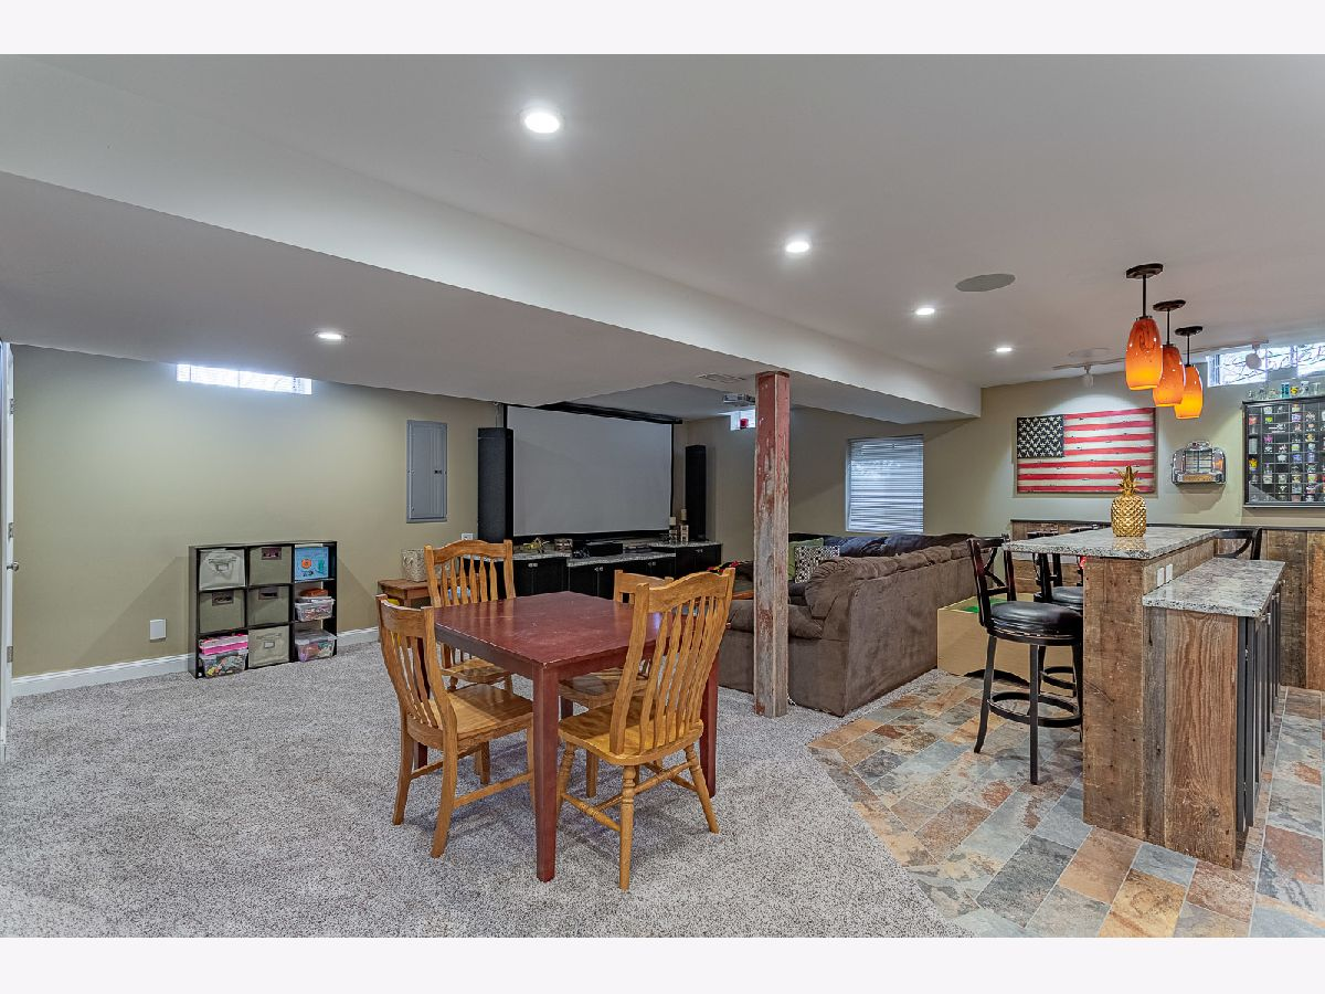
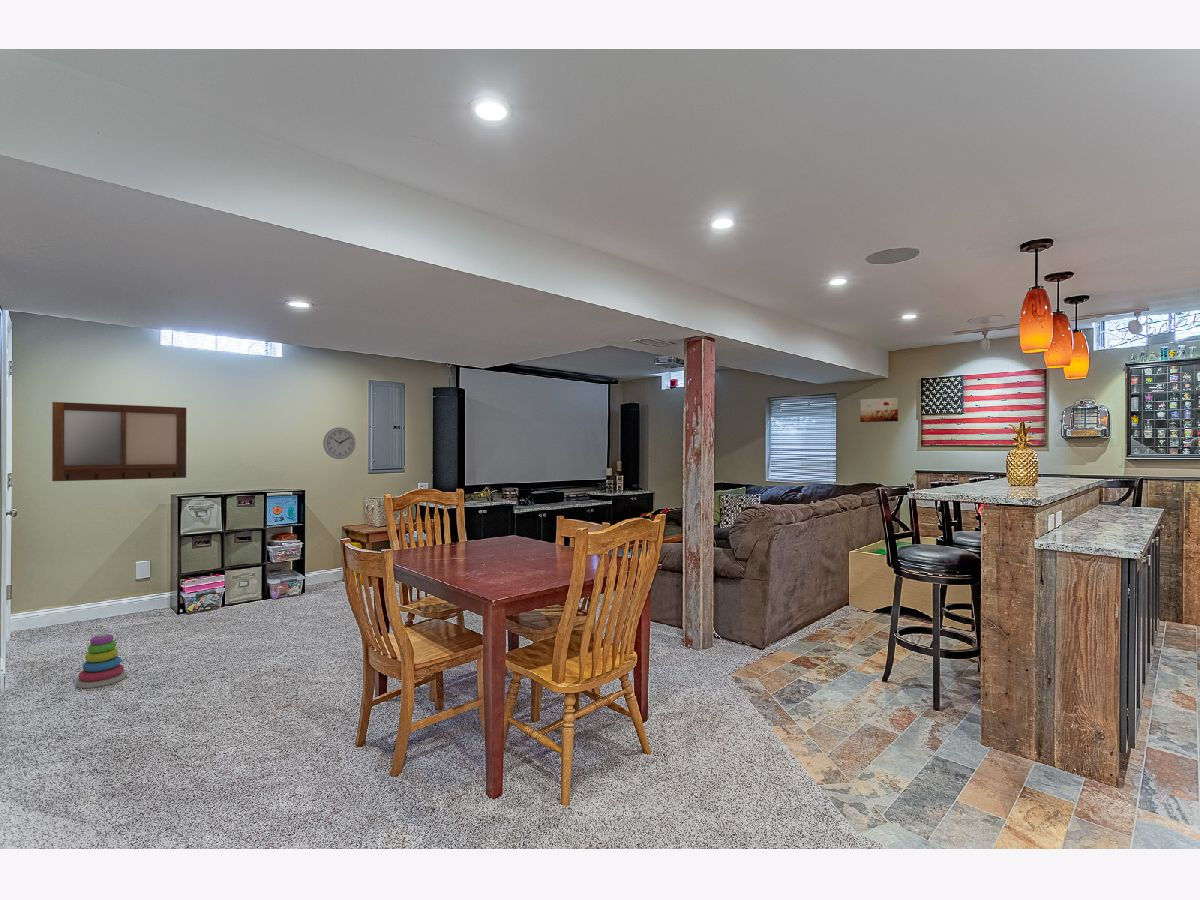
+ stacking toy (101, 657)
+ wall clock (339, 443)
+ writing board (123, 442)
+ wall art (878, 410)
